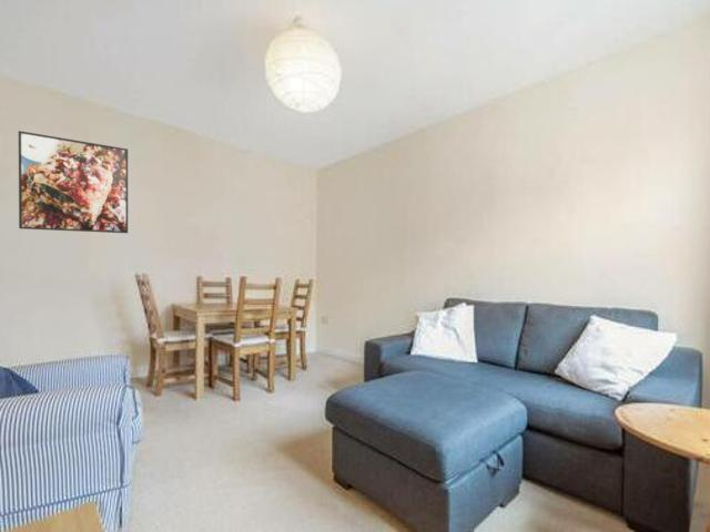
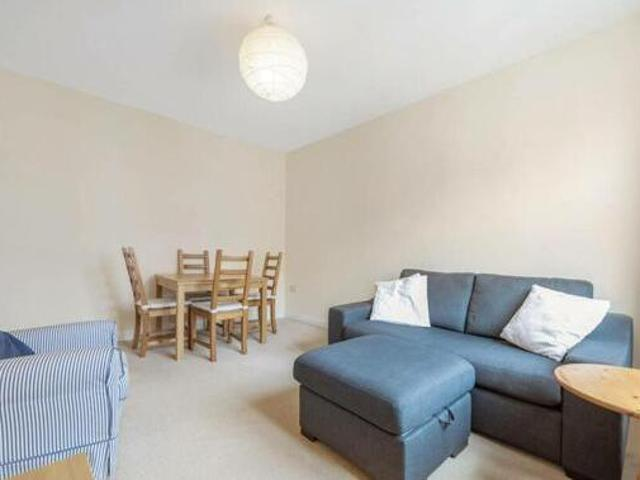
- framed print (77, 185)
